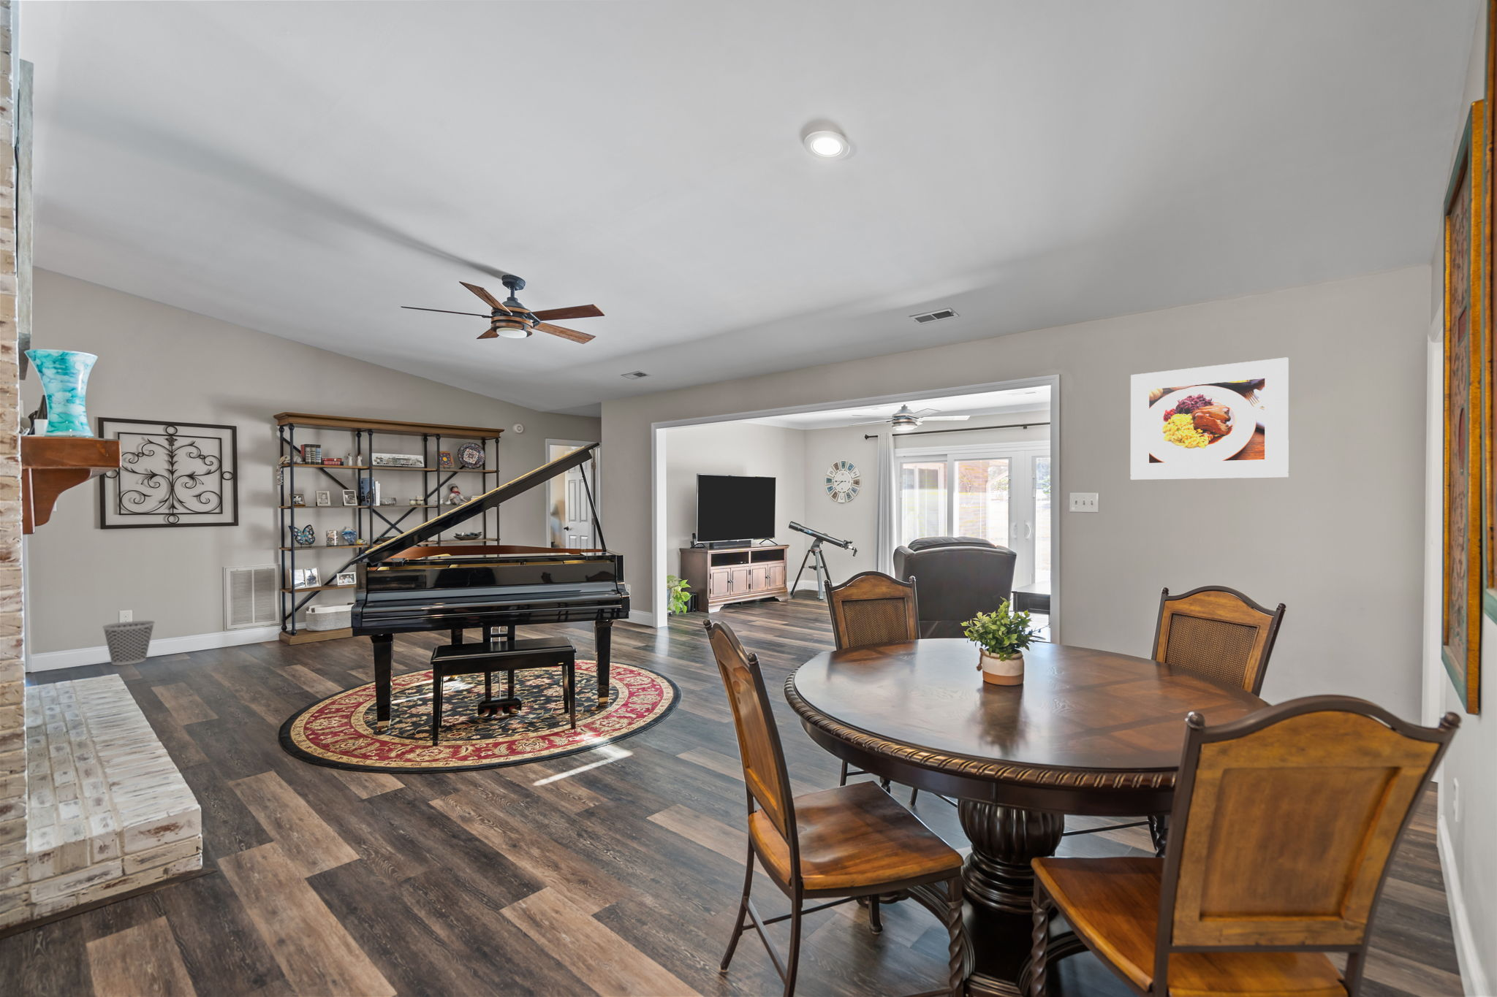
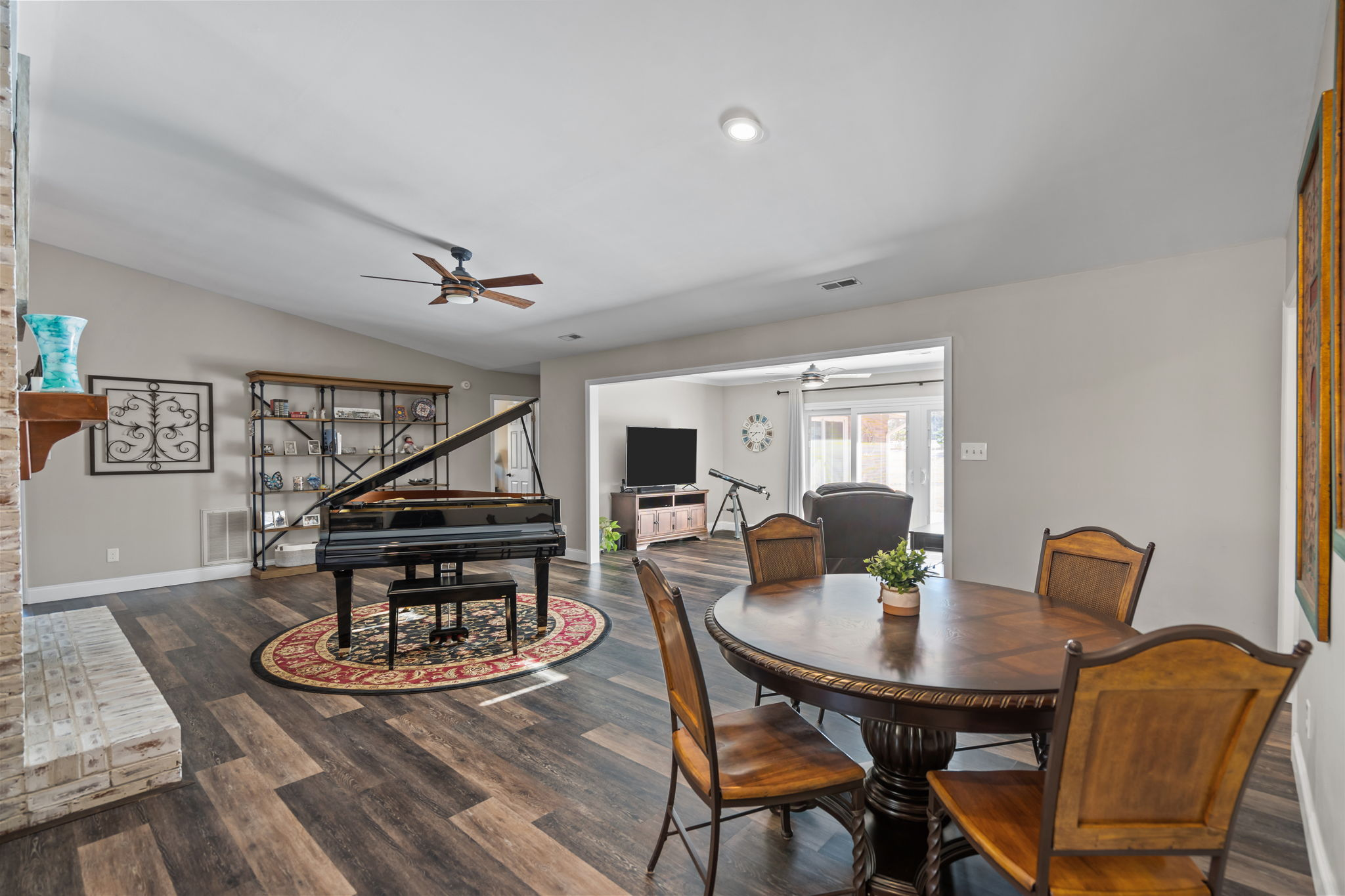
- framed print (1204, 422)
- wastebasket (129, 643)
